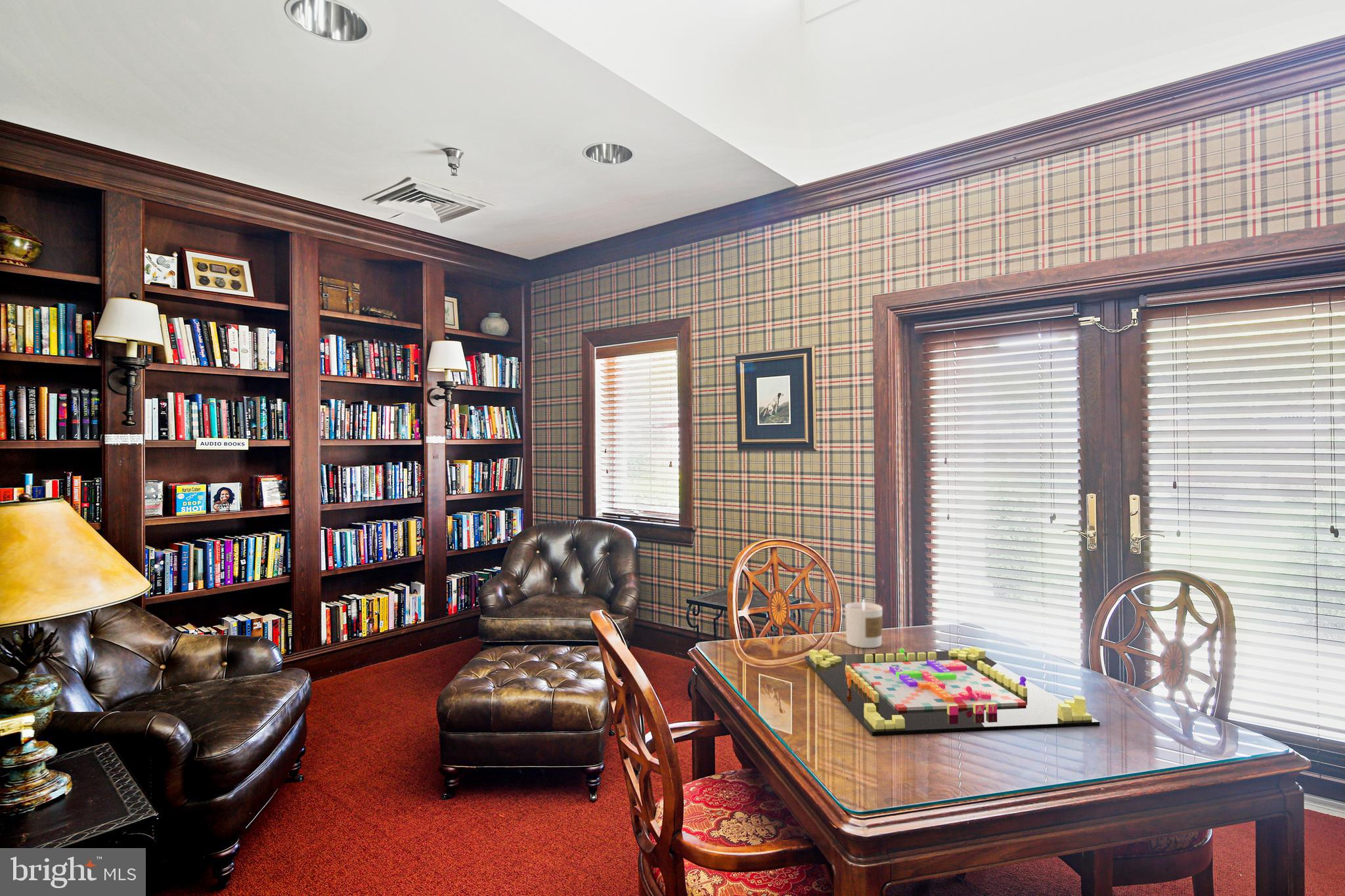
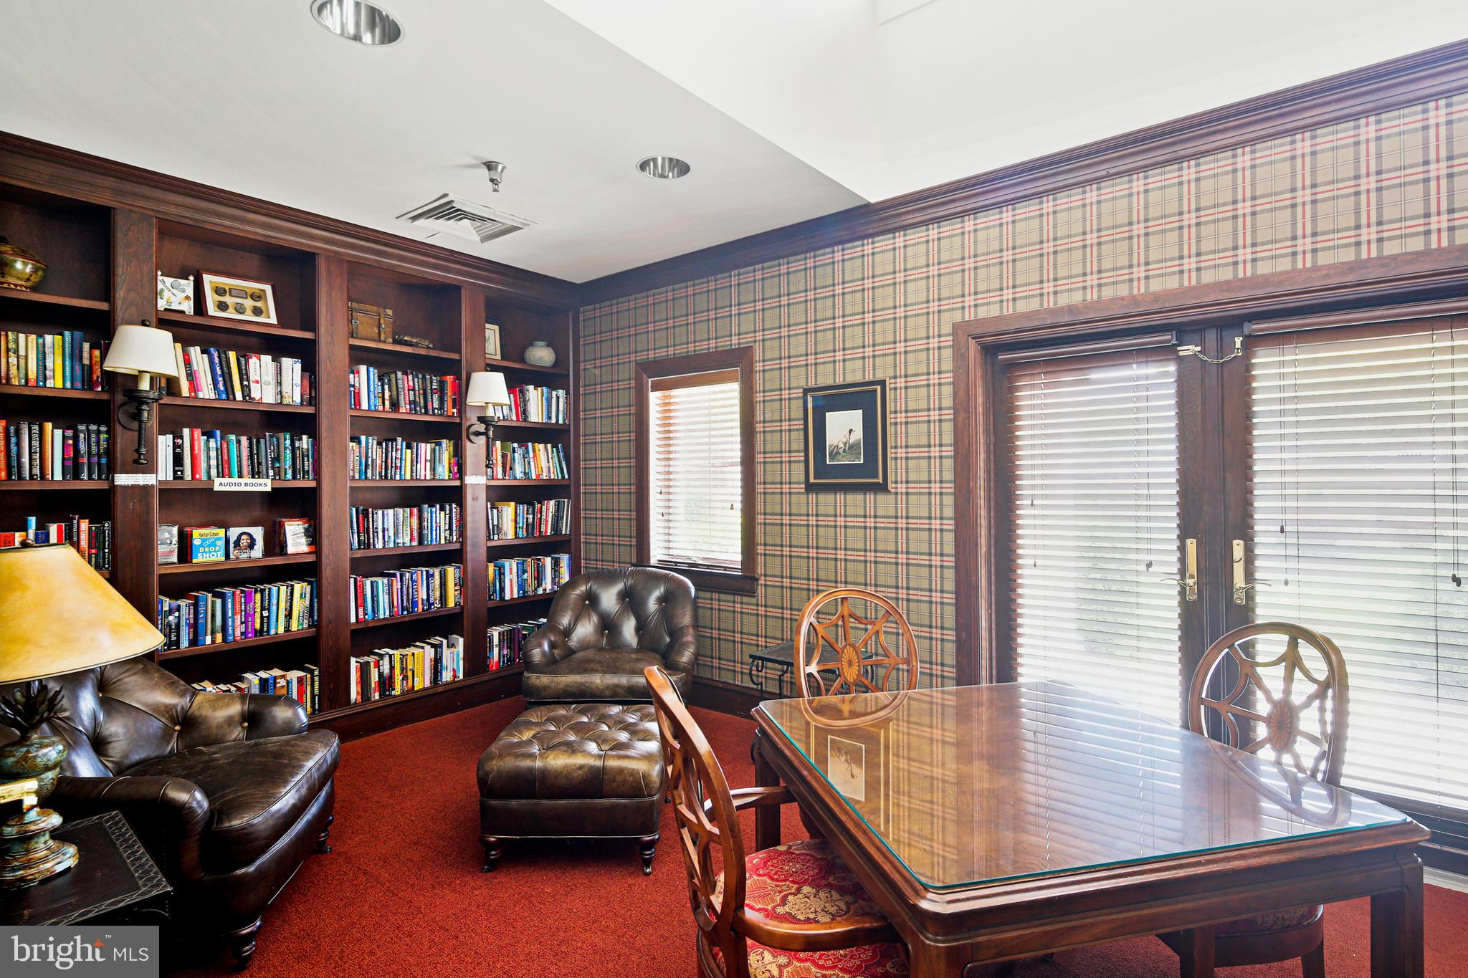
- gameboard (931, 678)
- candle (864, 621)
